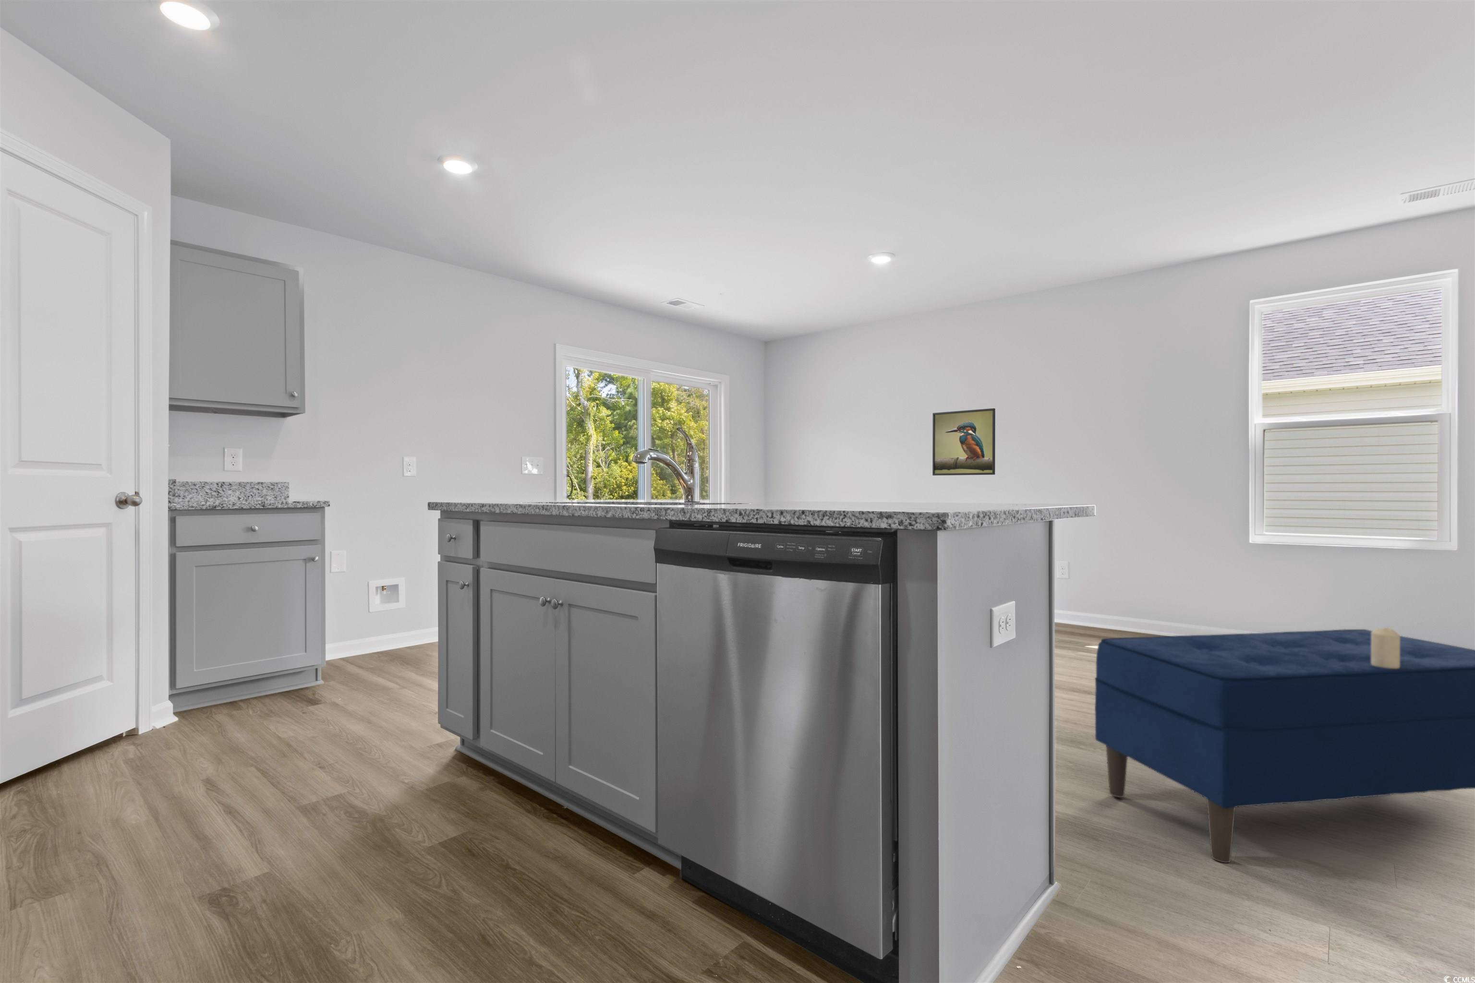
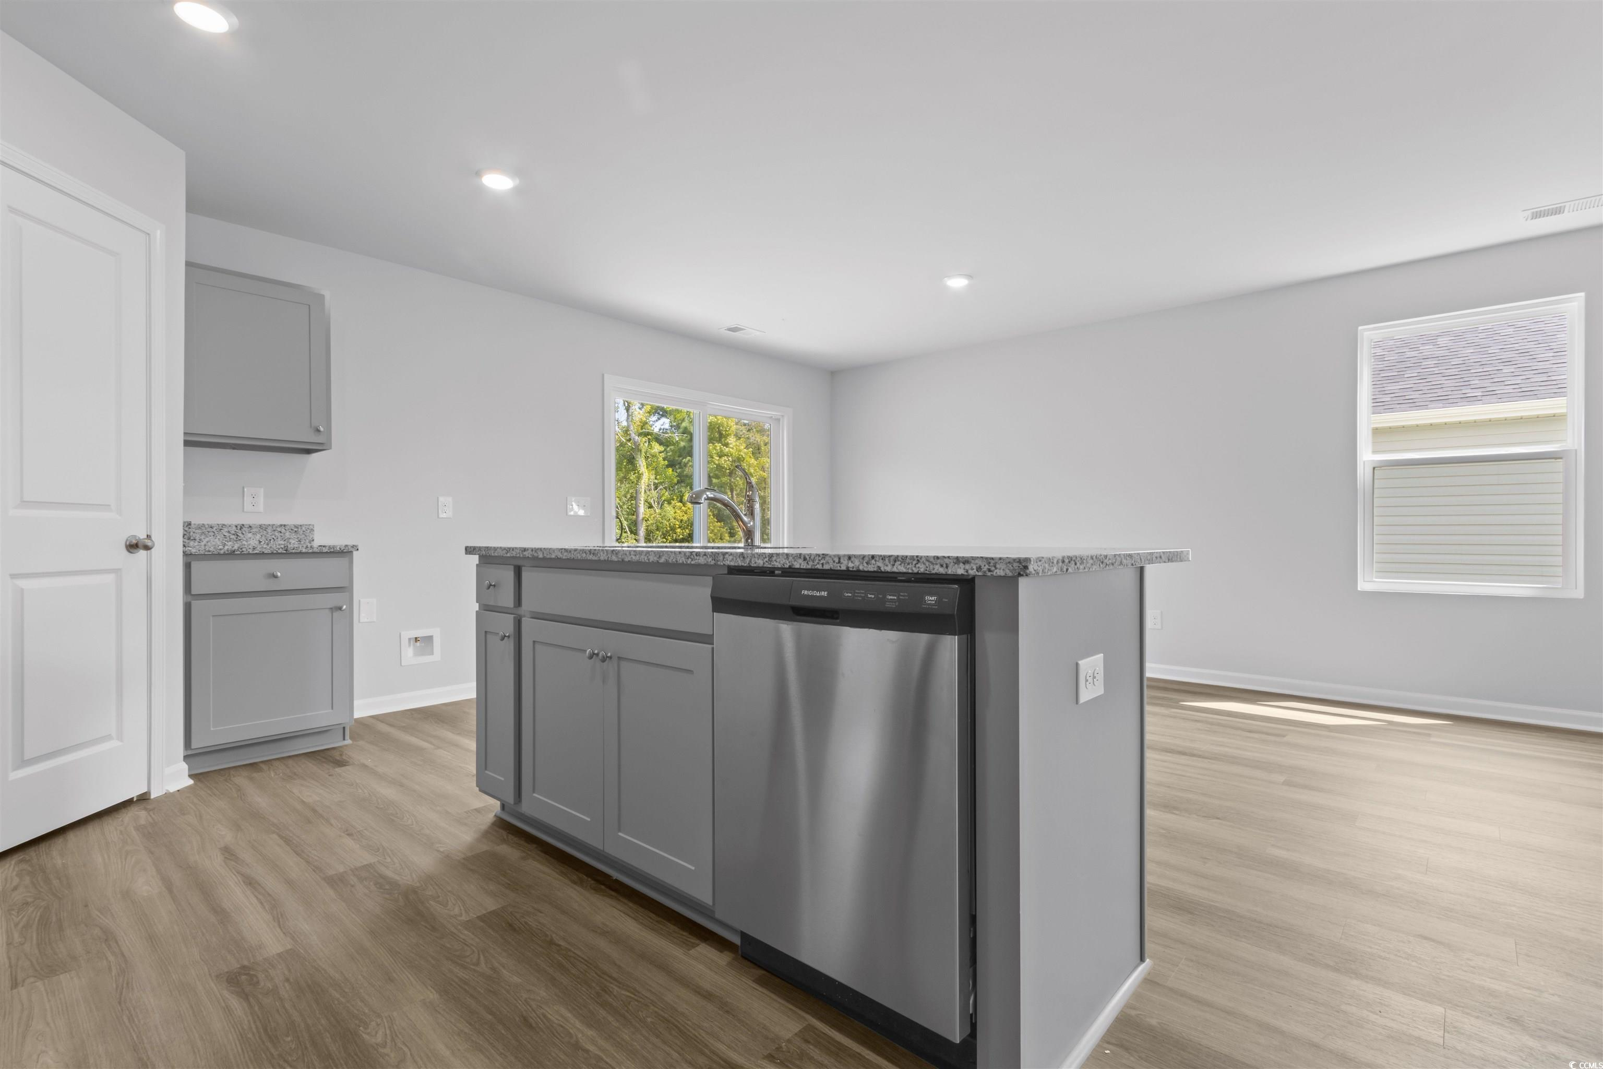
- candle (1385, 646)
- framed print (962, 442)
- bench (1305, 731)
